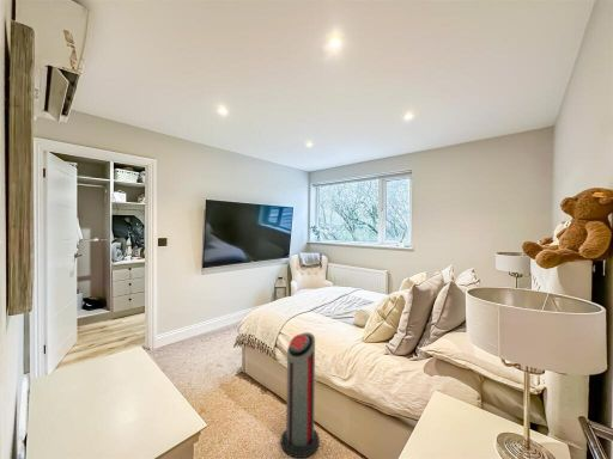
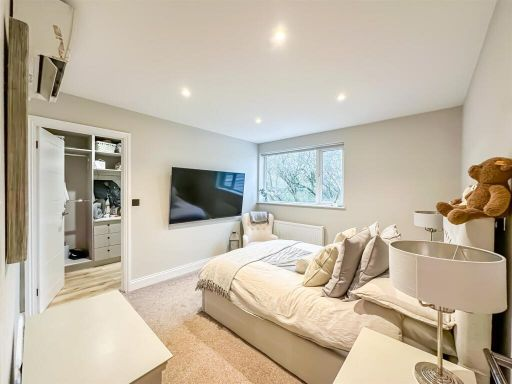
- air purifier (301, 388)
